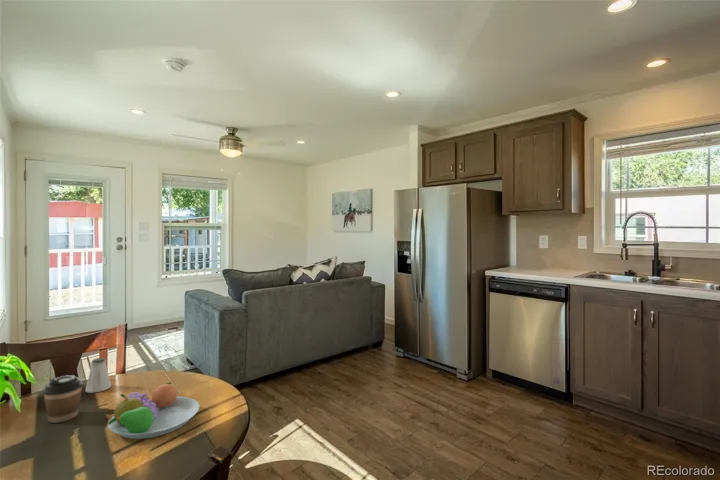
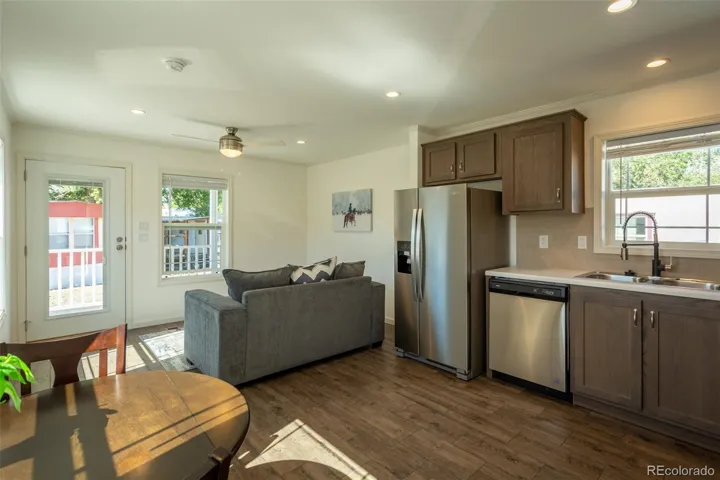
- saltshaker (98, 373)
- coffee cup (63, 396)
- fruit bowl (152, 407)
